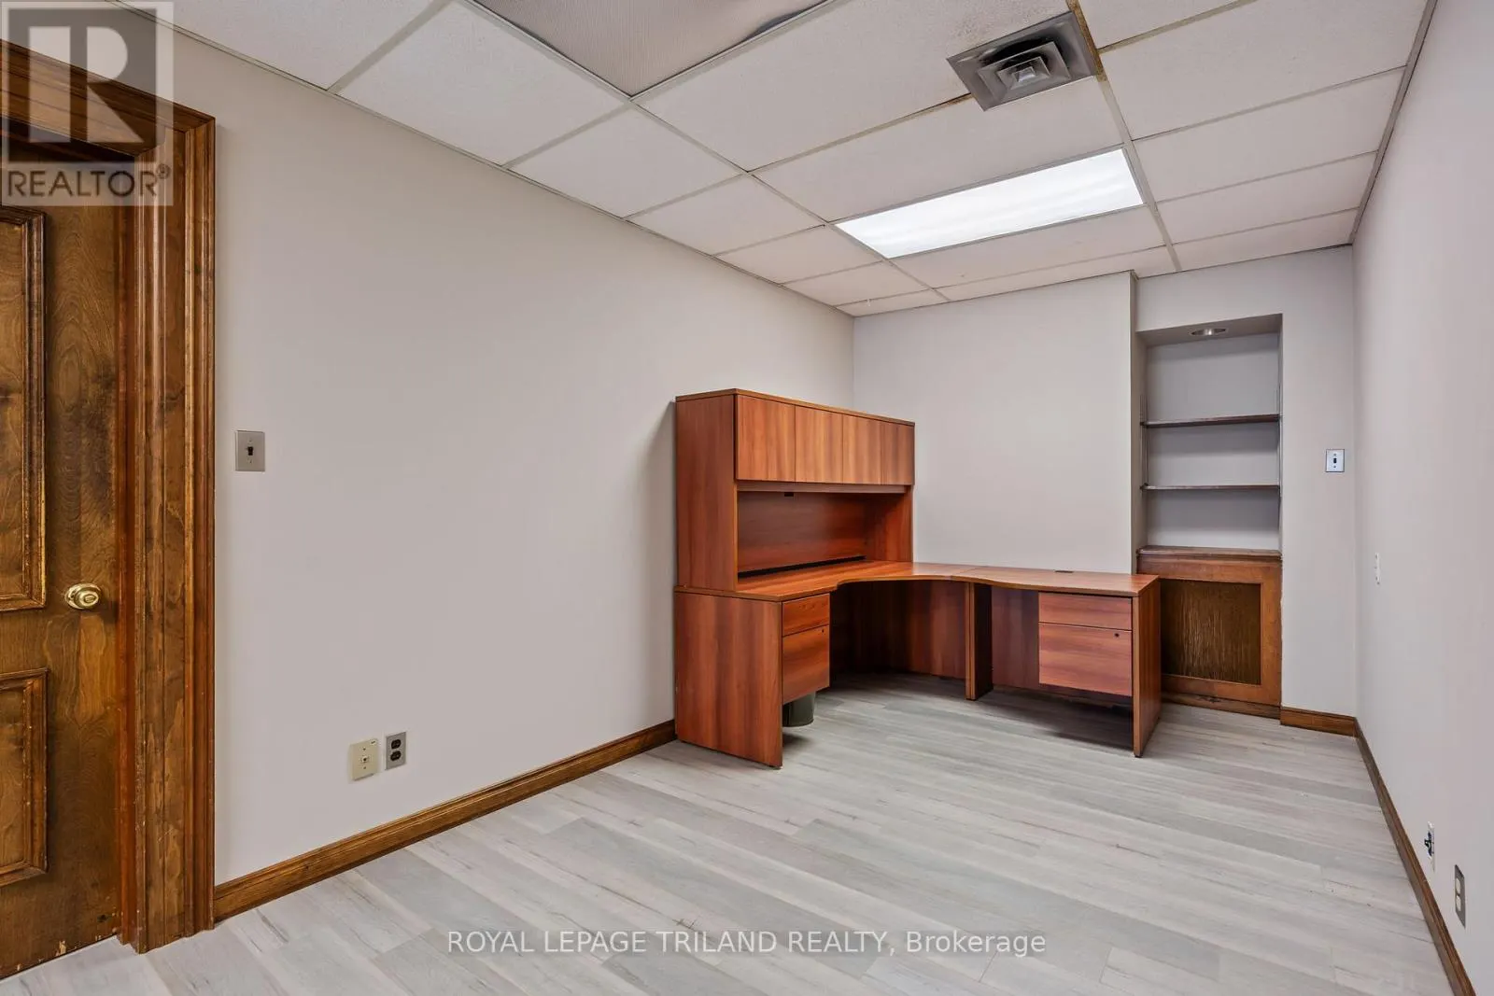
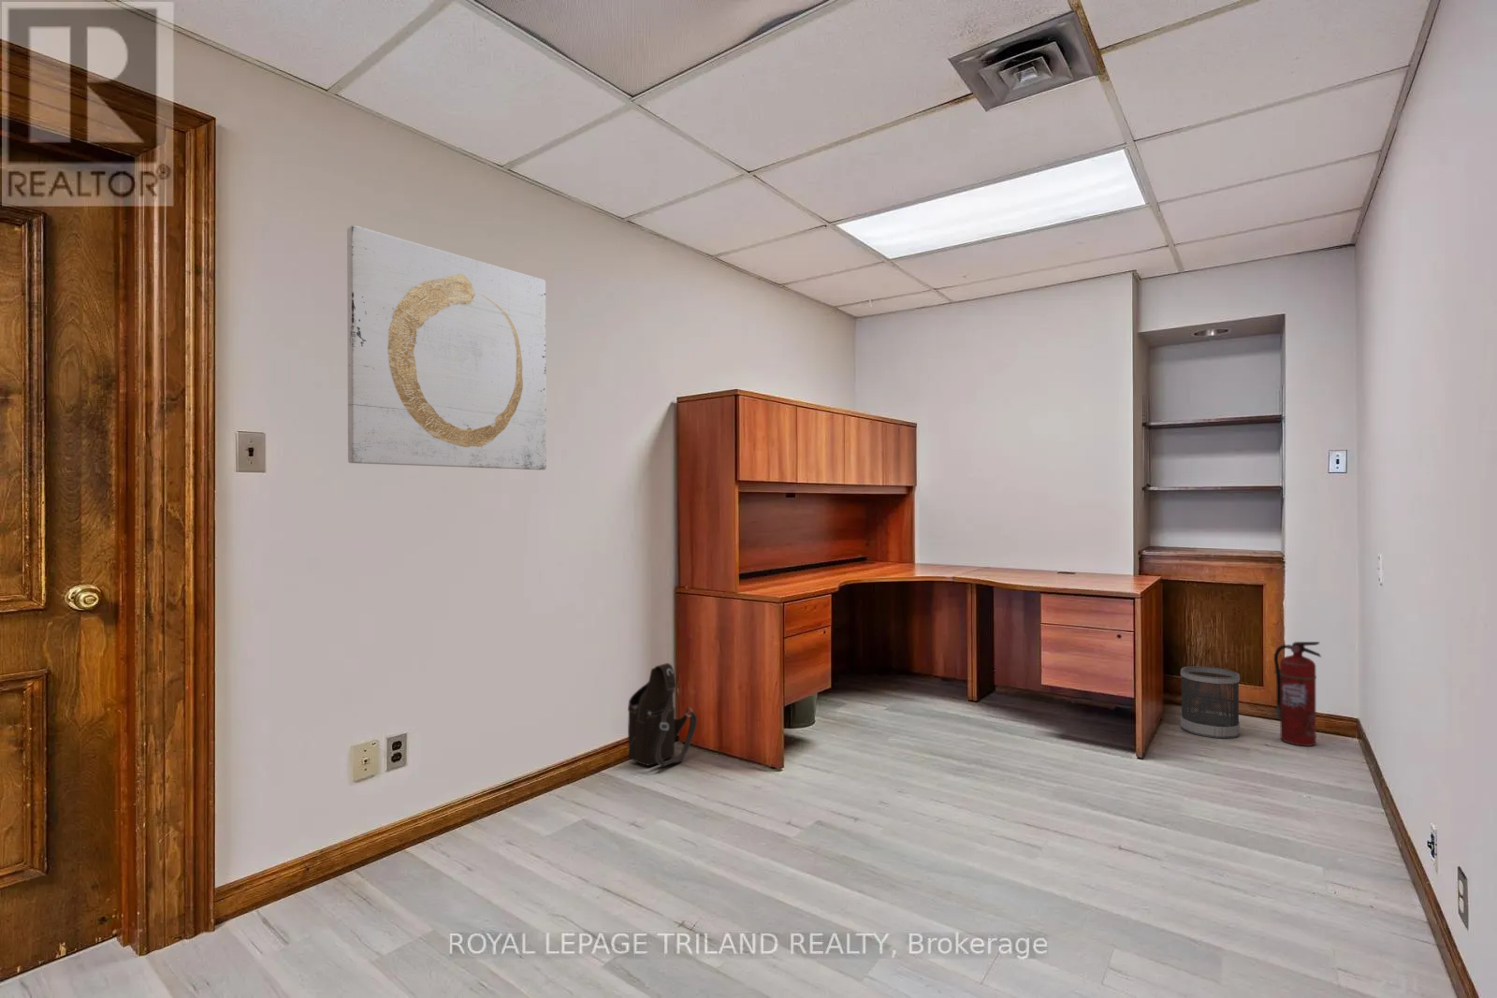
+ fire extinguisher (1297, 691)
+ shoulder bag (659, 711)
+ wastebasket (1210, 701)
+ wall art (457, 361)
